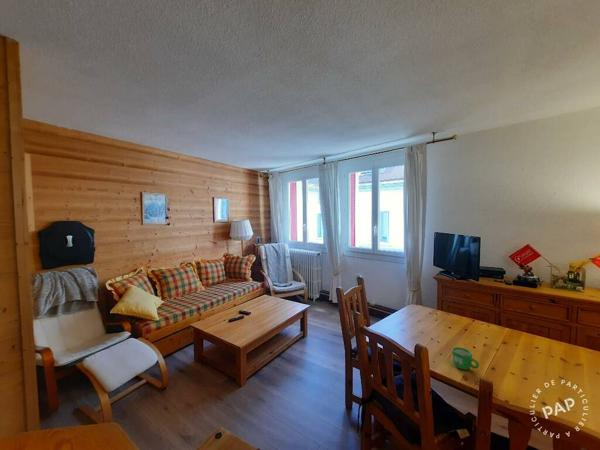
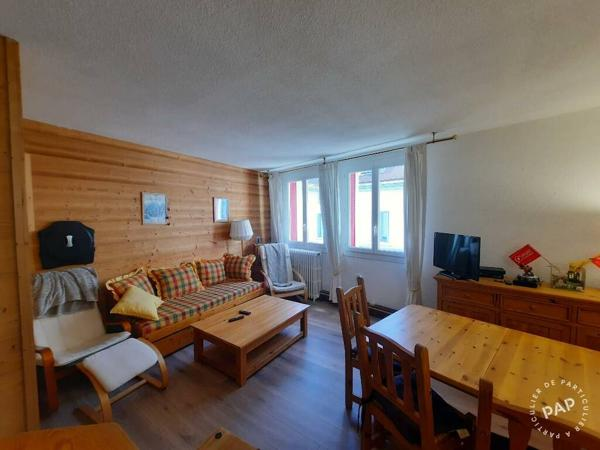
- mug (465, 360)
